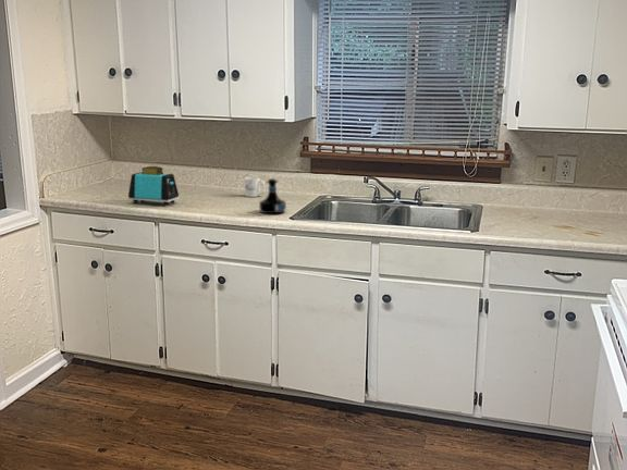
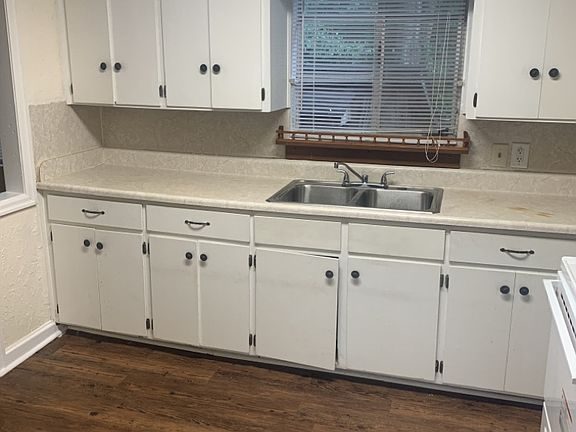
- mug (255, 186)
- toaster (152, 185)
- tequila bottle (272, 195)
